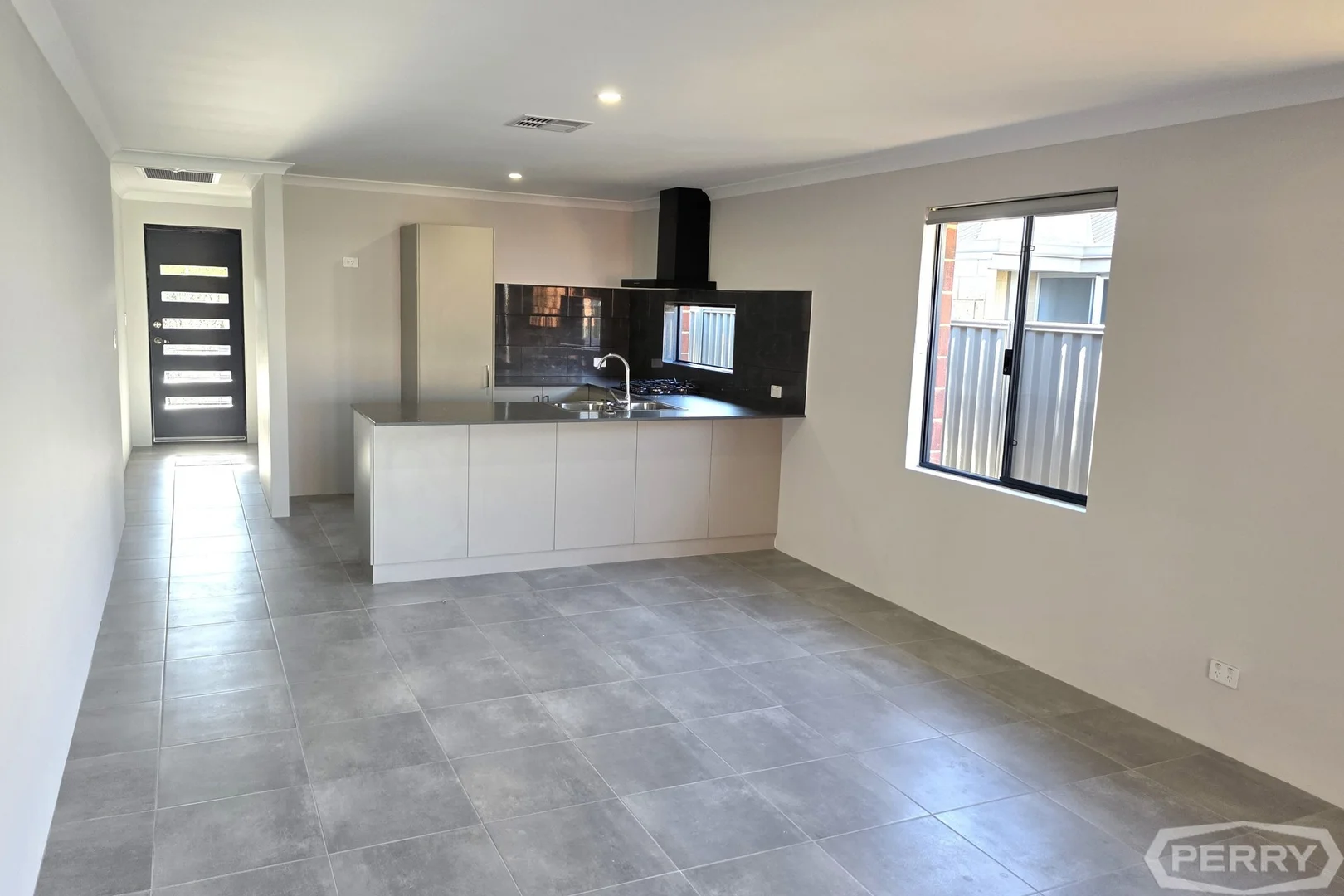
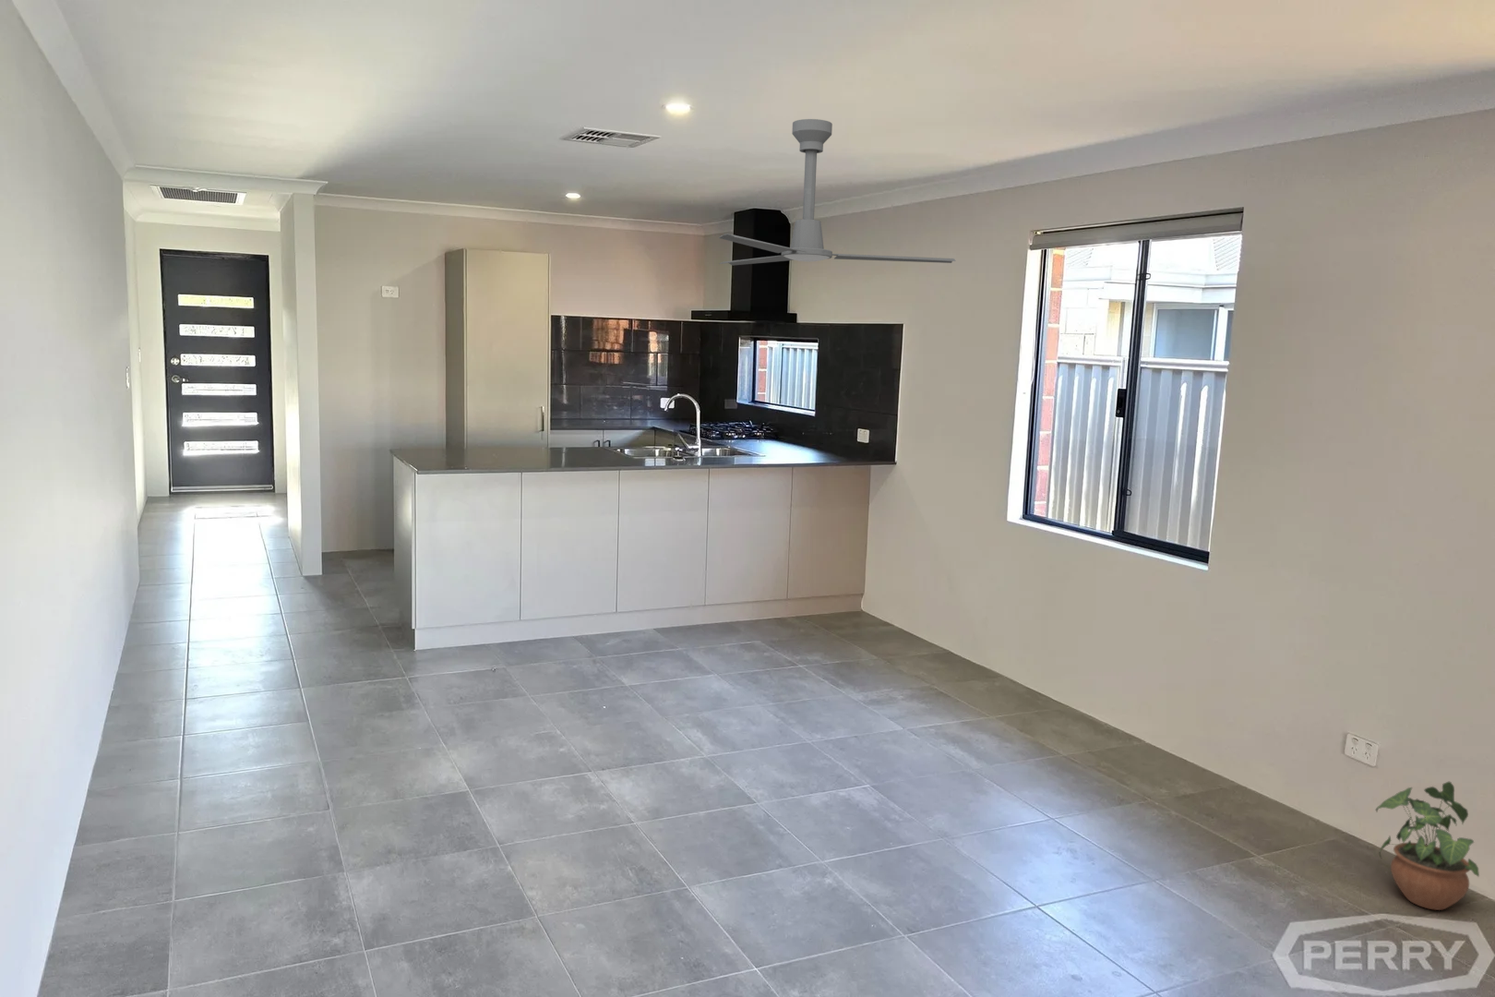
+ potted plant (1434, 840)
+ ceiling fan (815, 187)
